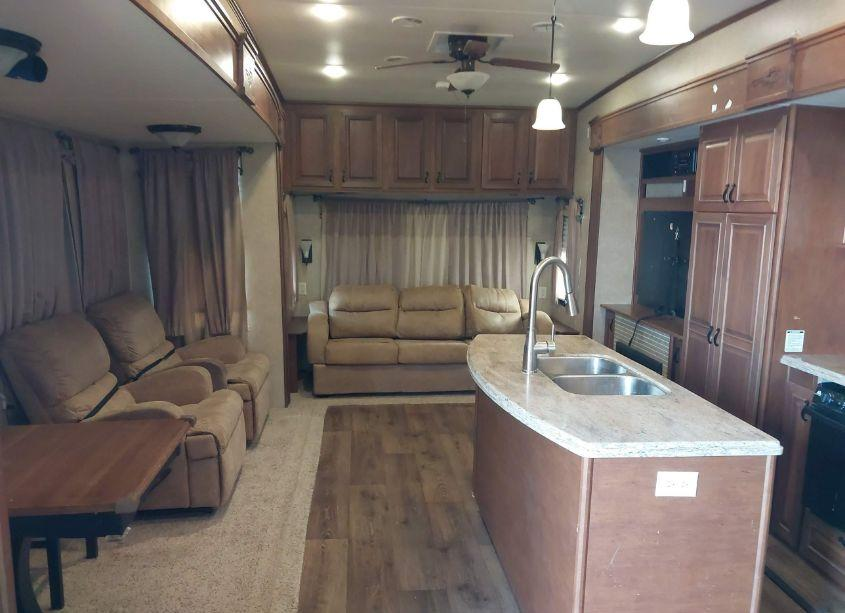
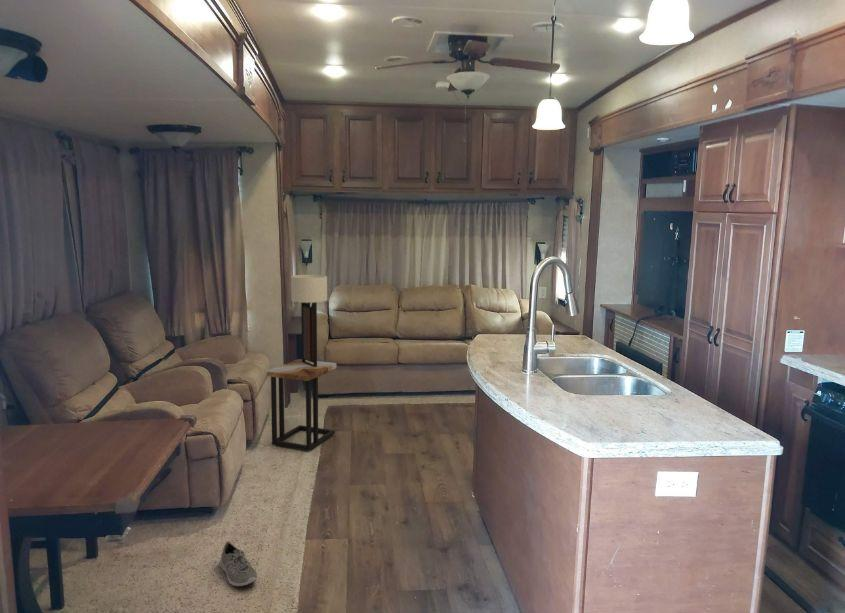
+ wall sconce (309, 320)
+ side table (306, 404)
+ sneaker (236, 563)
